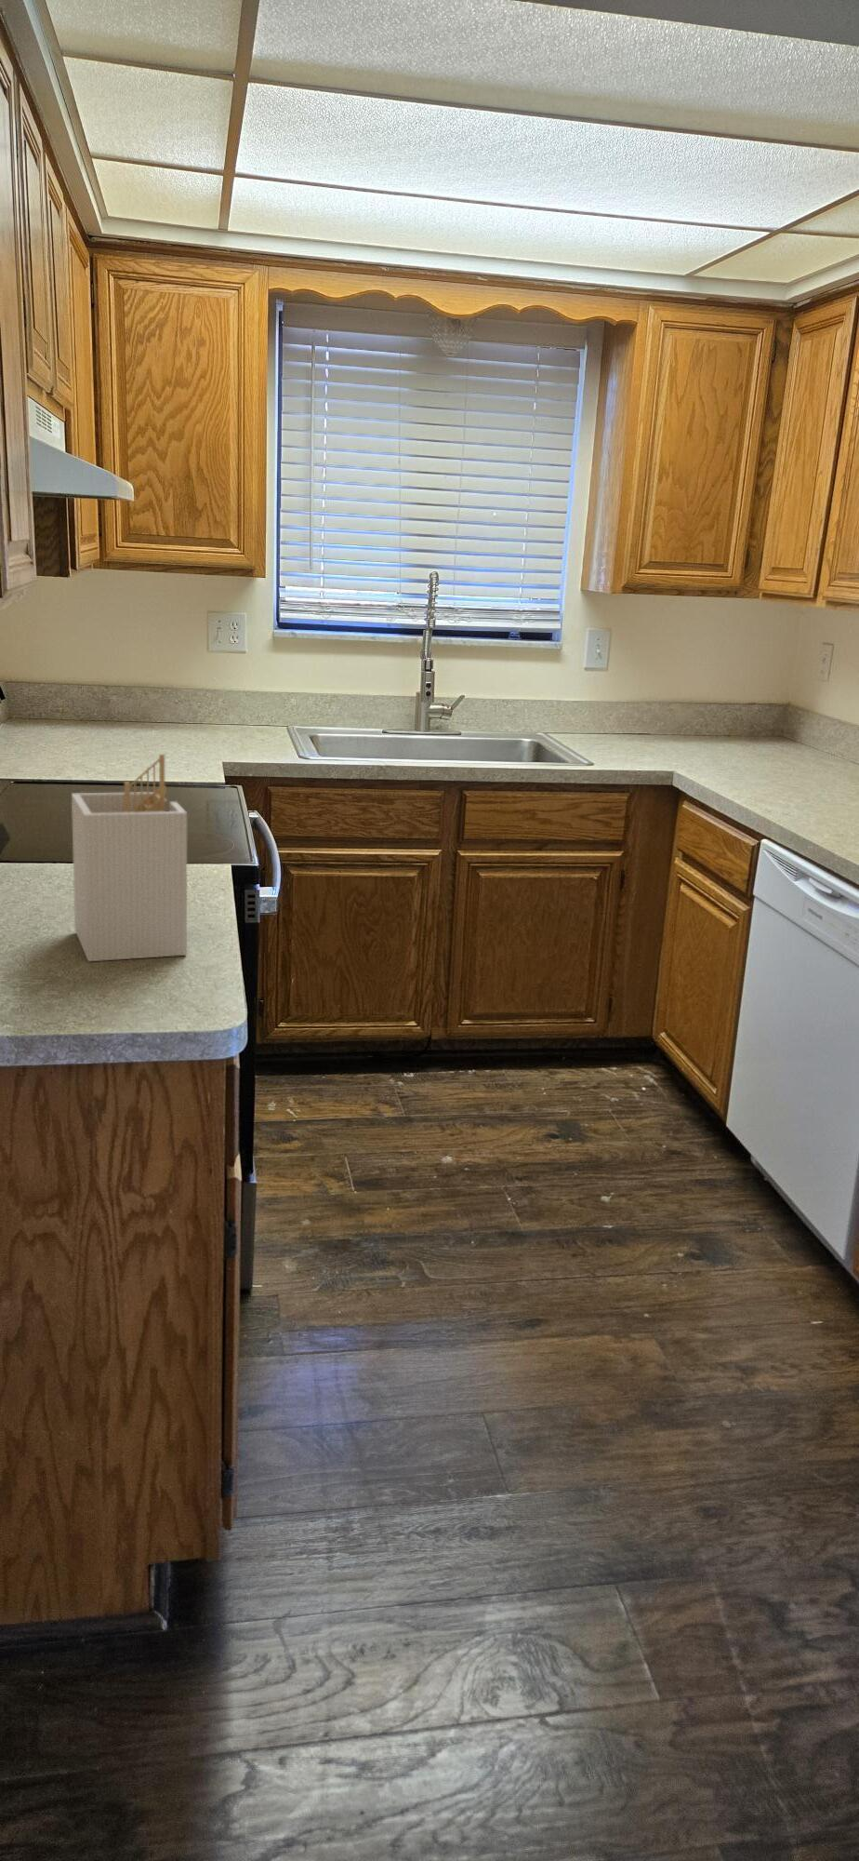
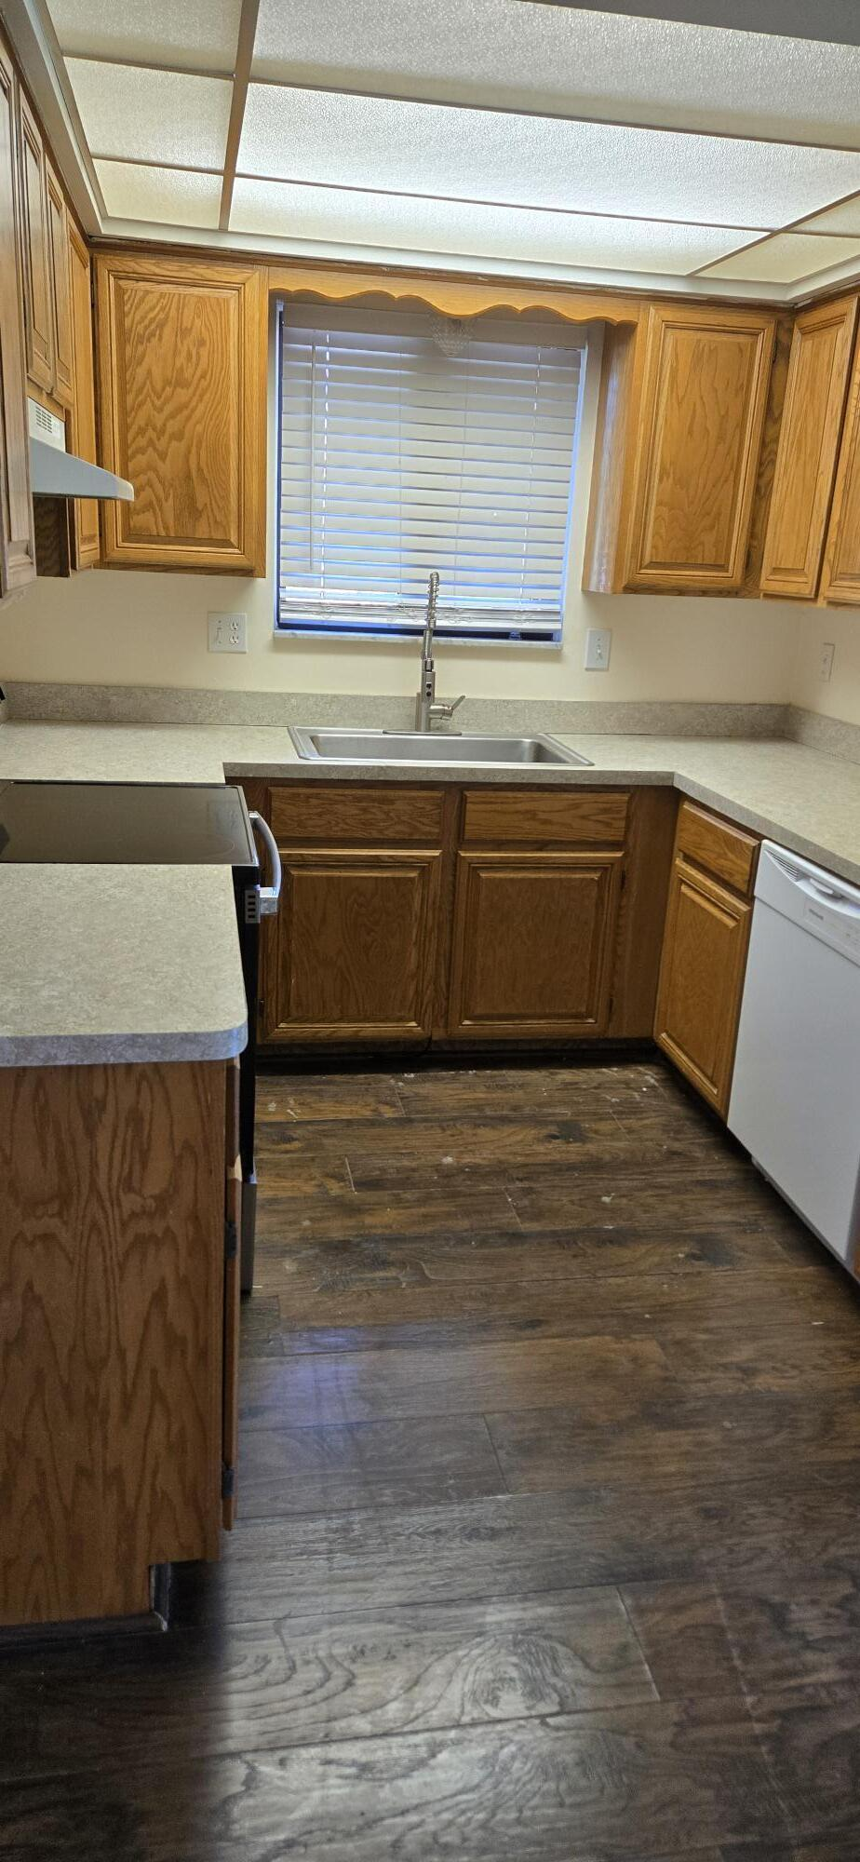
- utensil holder (128, 851)
